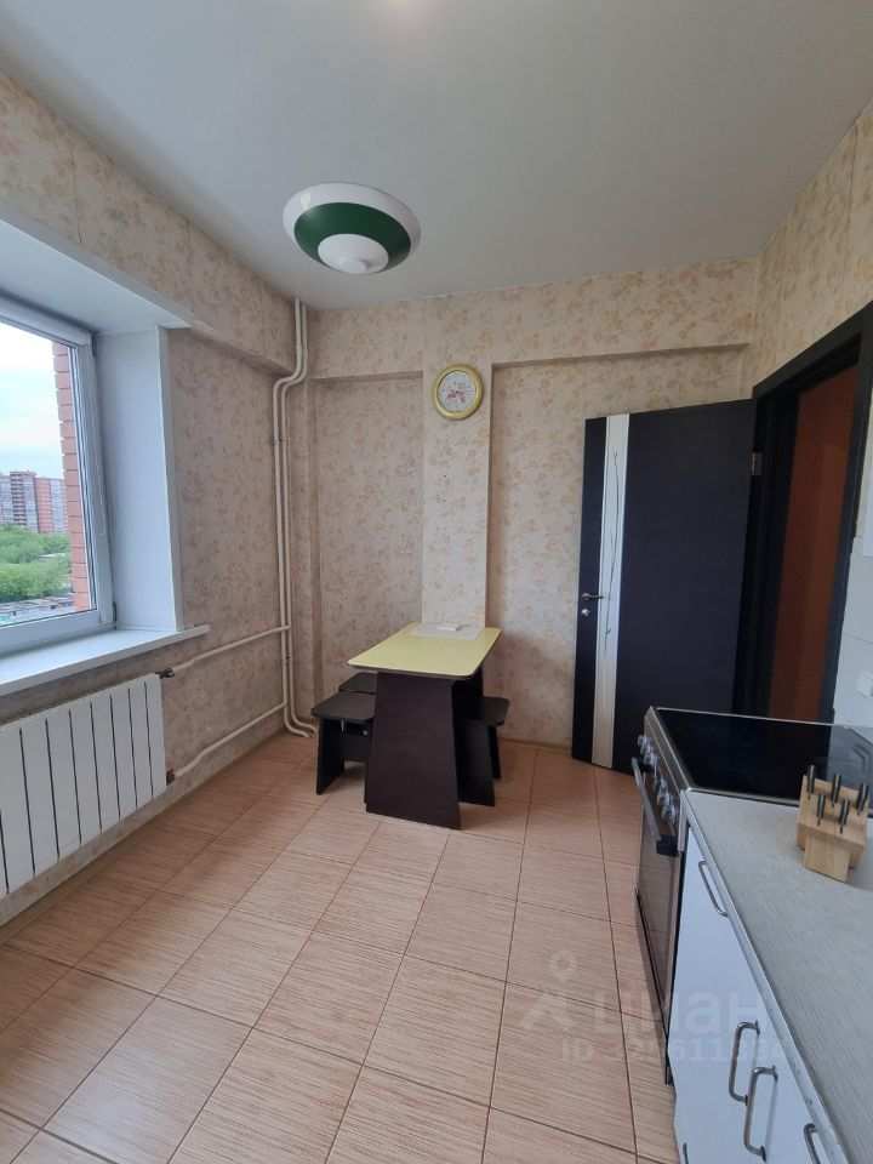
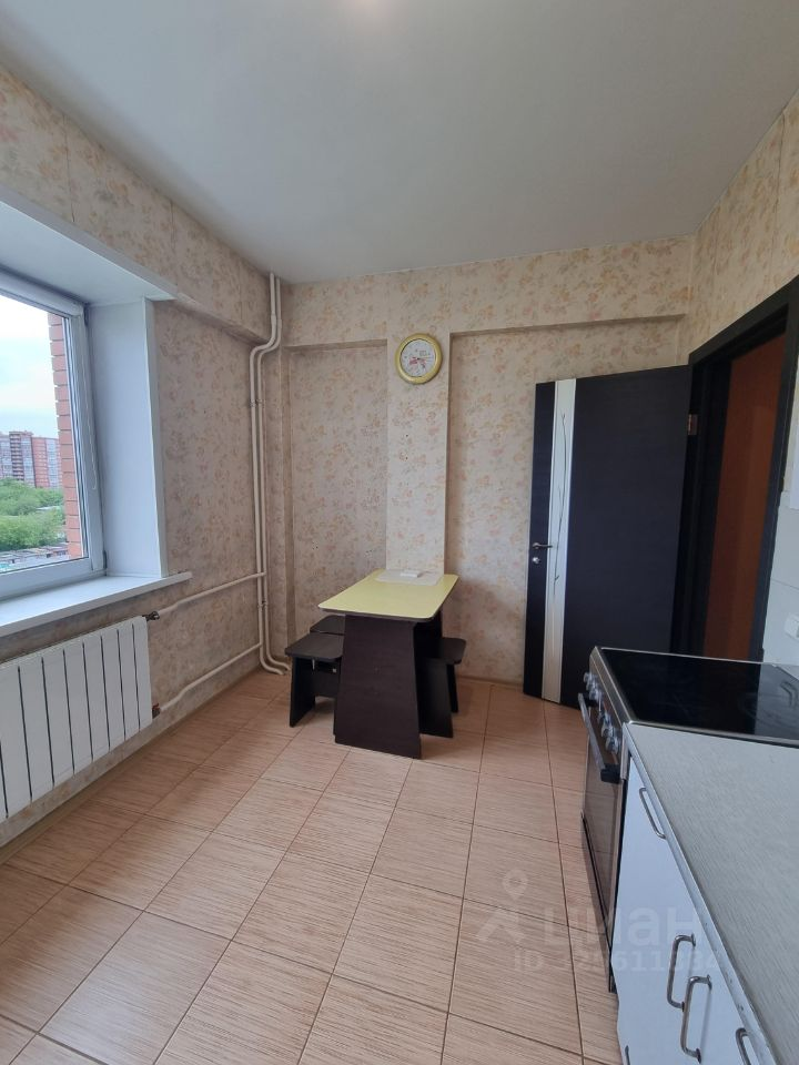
- knife block (832, 804)
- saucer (353, 250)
